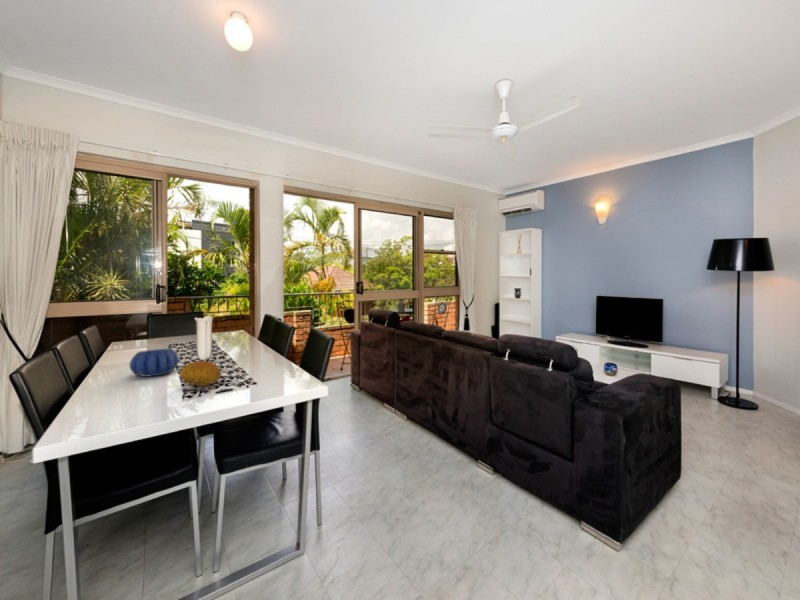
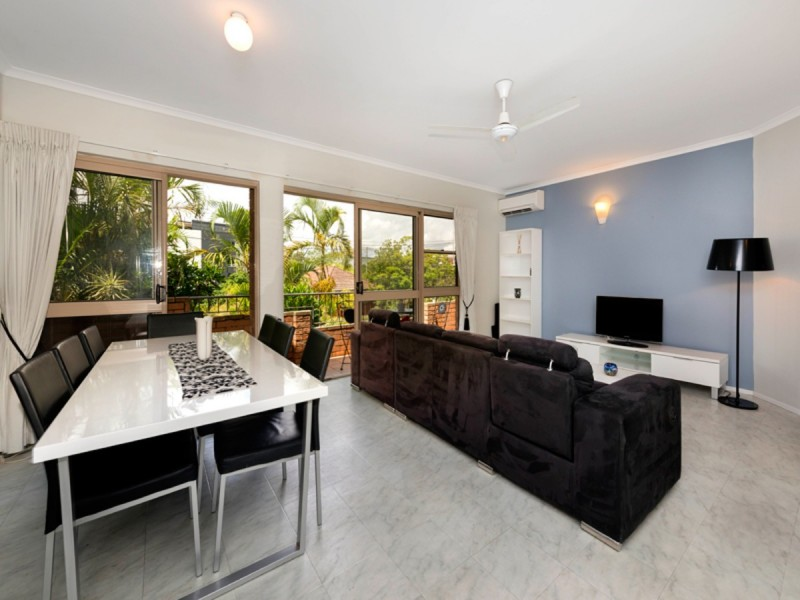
- decorative bowl (155, 361)
- fruit (200, 372)
